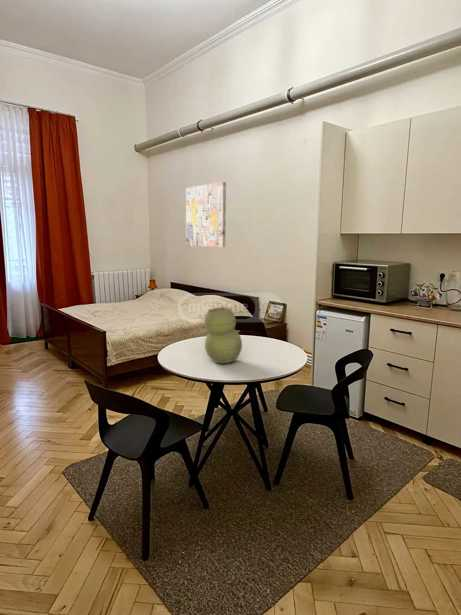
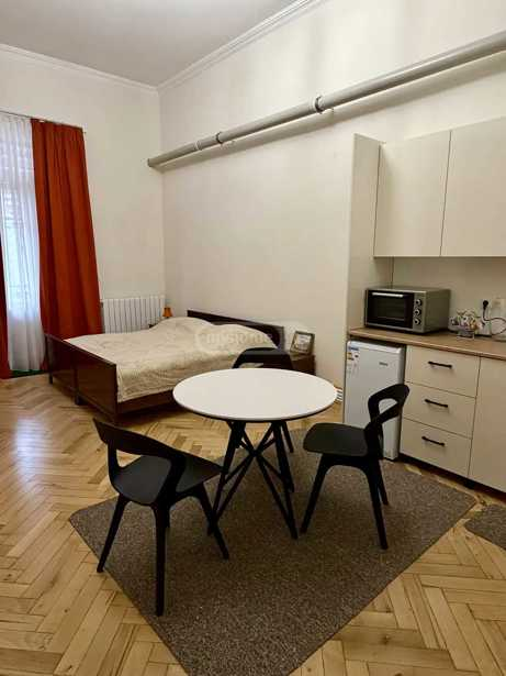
- wall art (204, 216)
- vase (222, 334)
